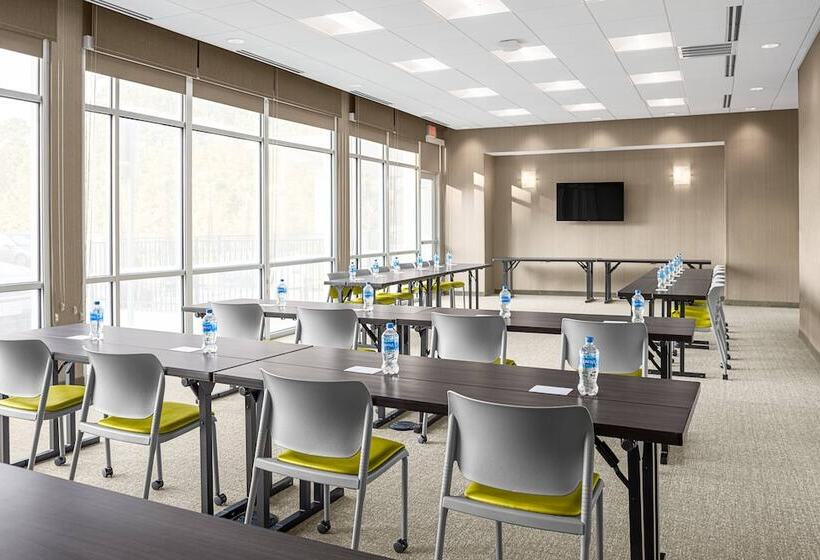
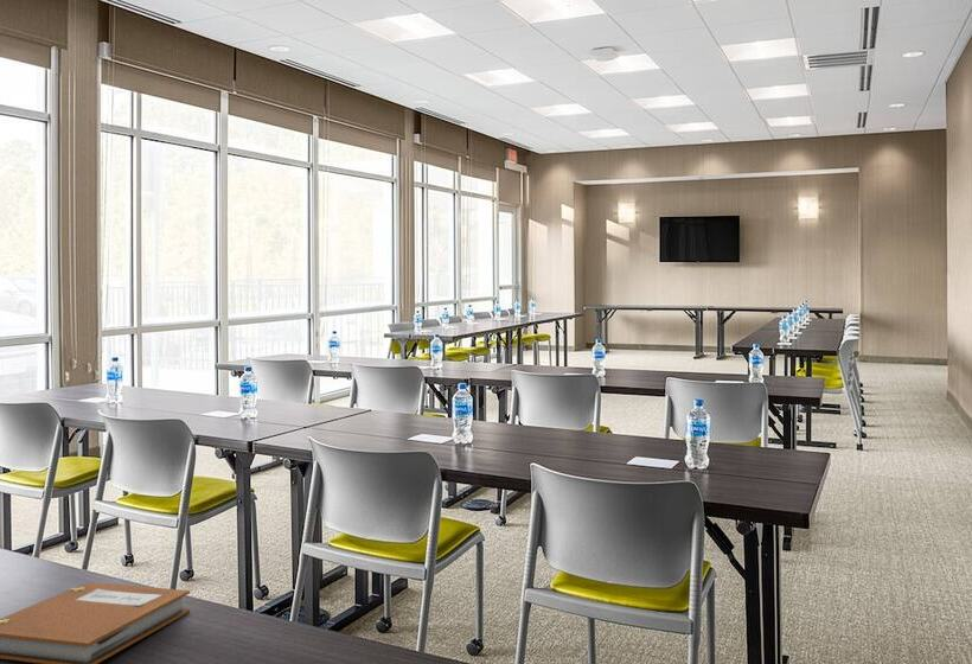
+ notebook (88, 618)
